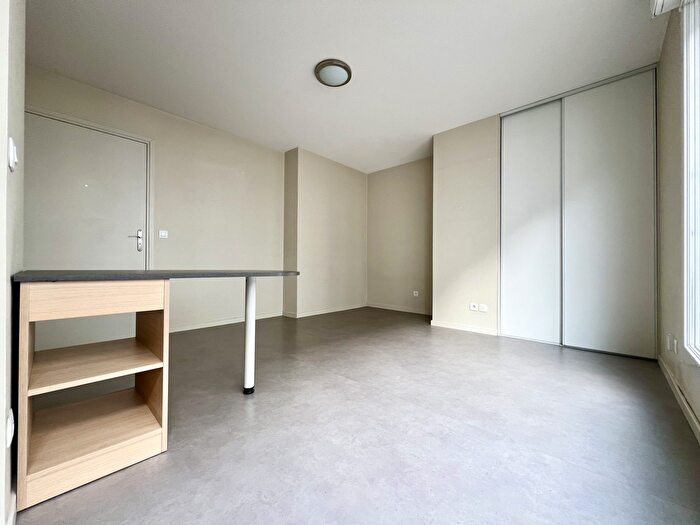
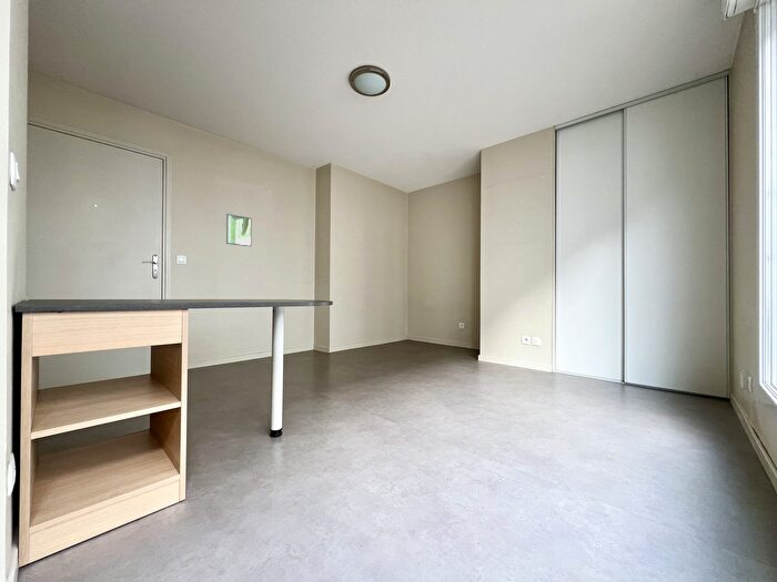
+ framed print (239, 231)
